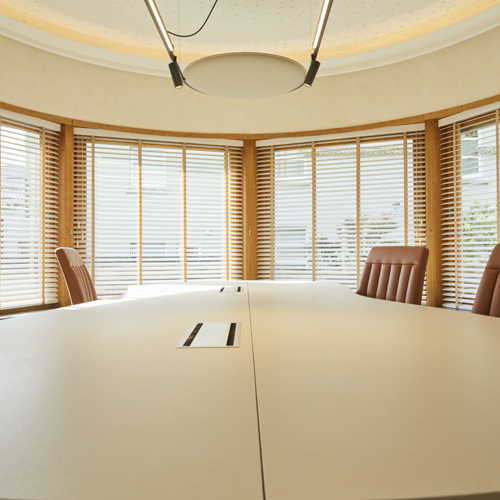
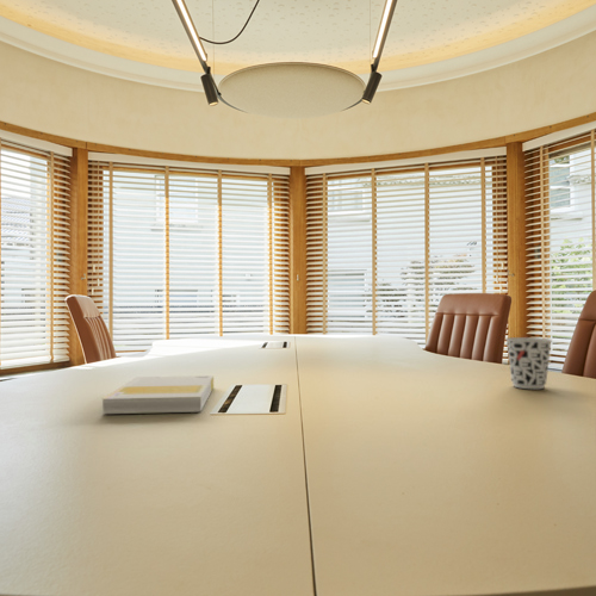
+ cup (528, 362)
+ book (164, 392)
